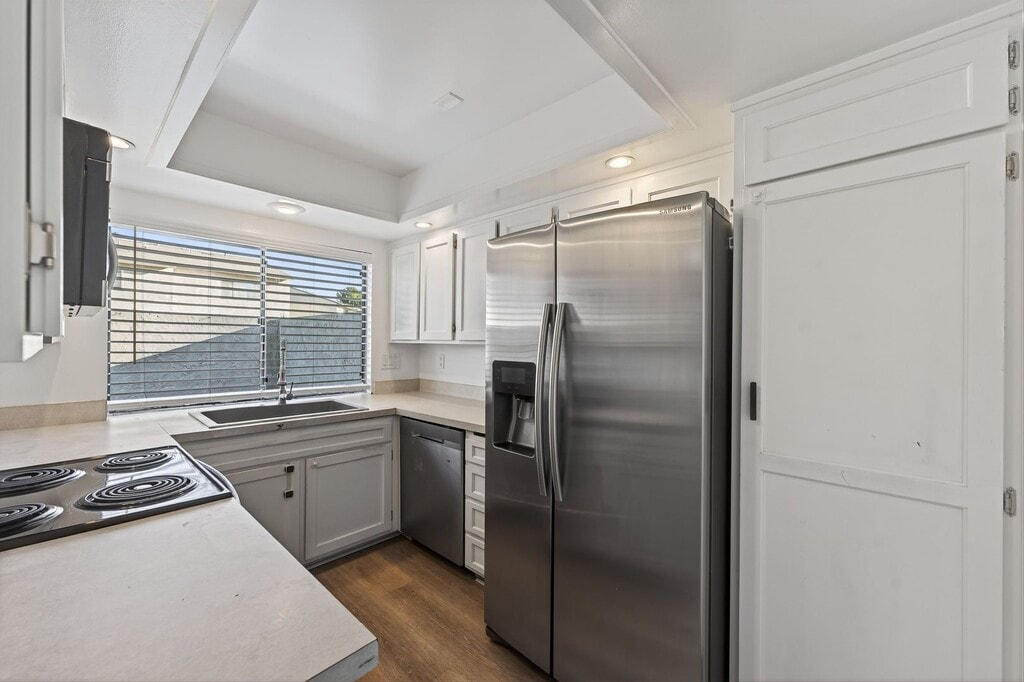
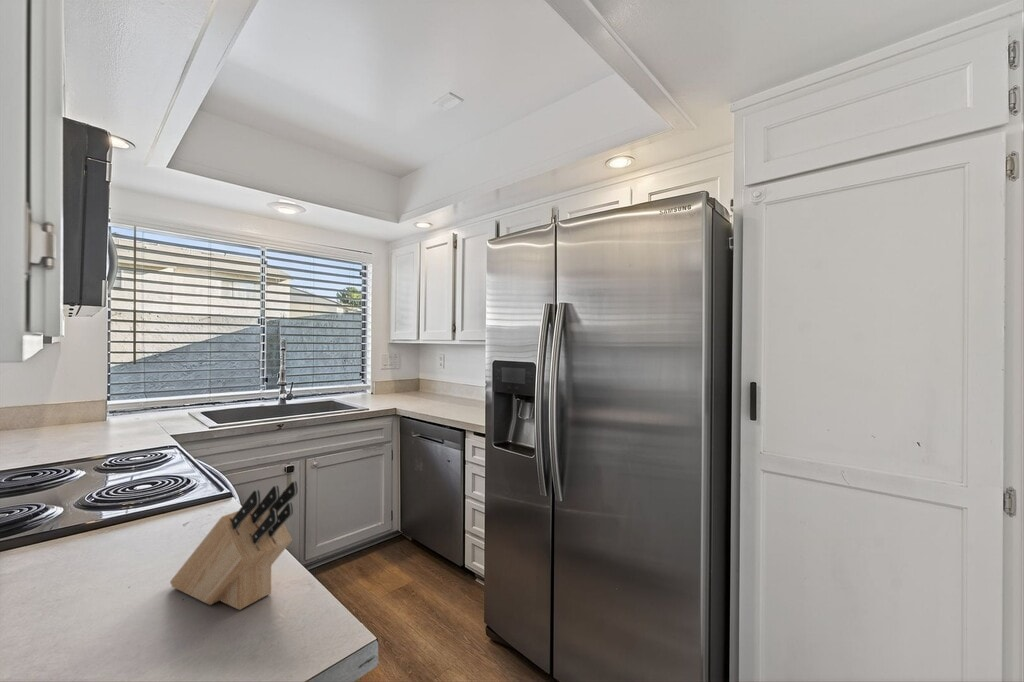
+ knife block (236, 534)
